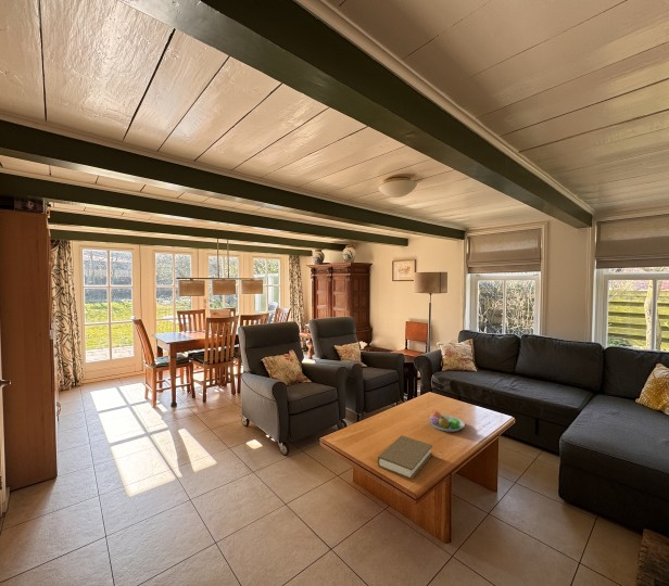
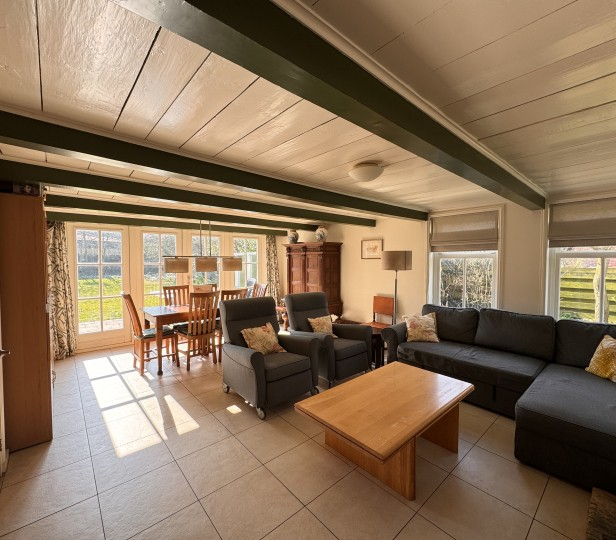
- book (405, 455)
- fruit bowl (446, 419)
